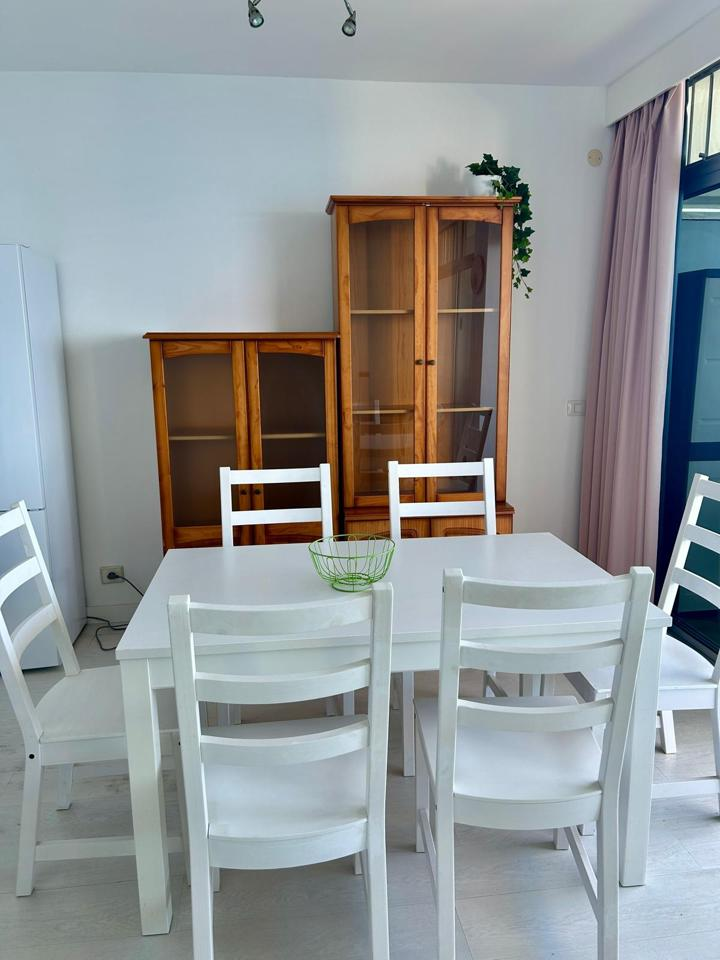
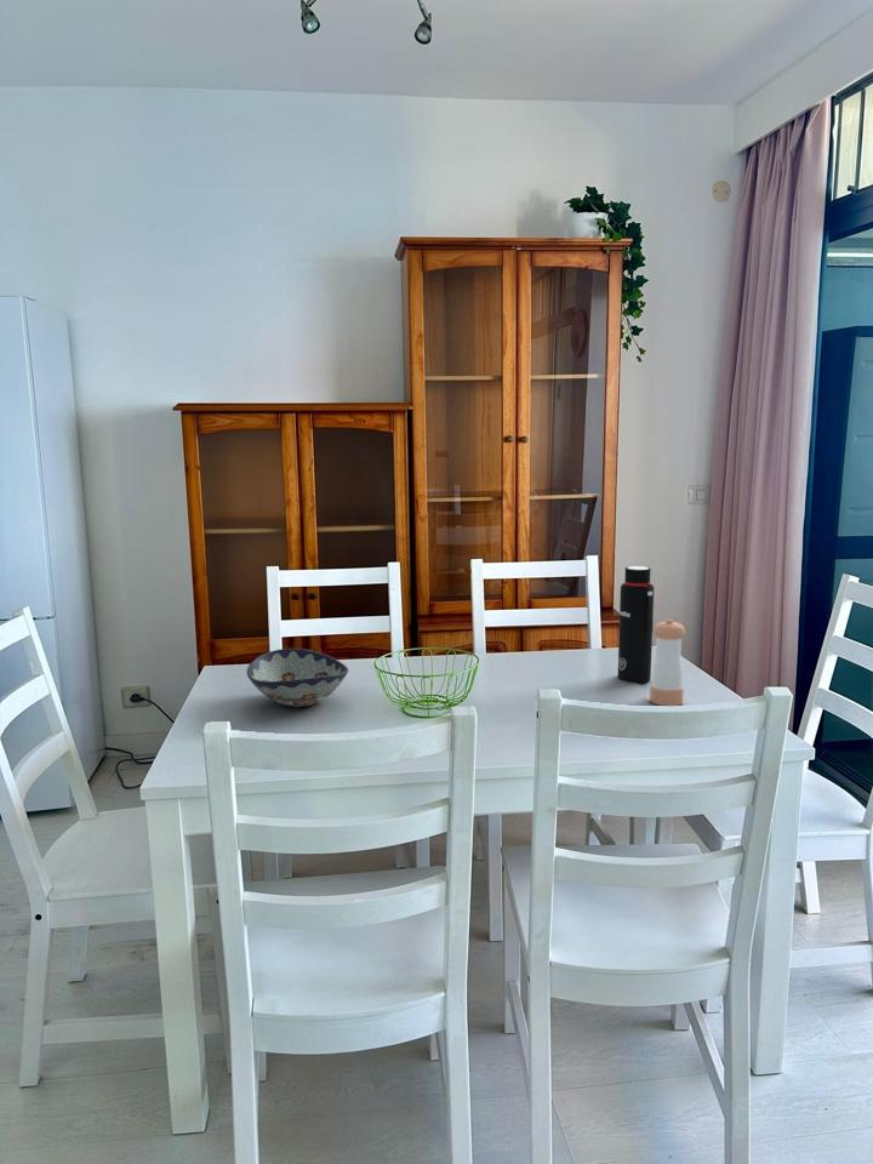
+ water bottle (638, 624)
+ decorative bowl (297, 681)
+ pepper shaker (667, 660)
